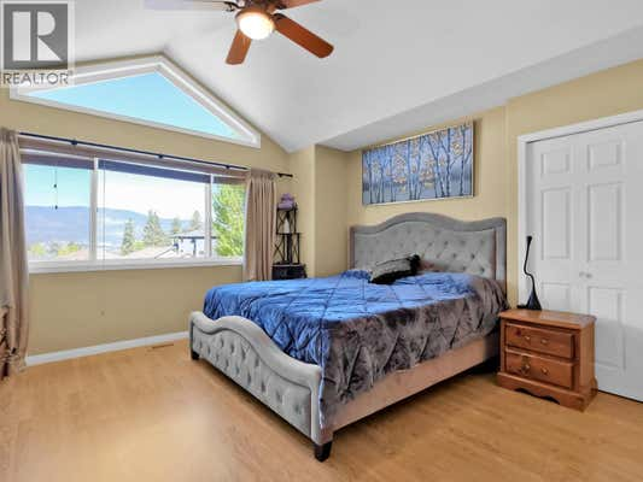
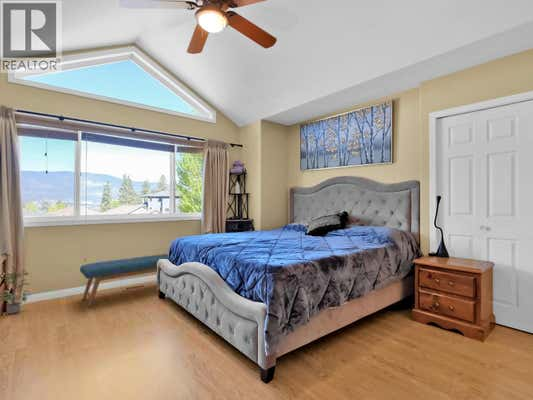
+ bench (133, 275)
+ potted plant (18, 288)
